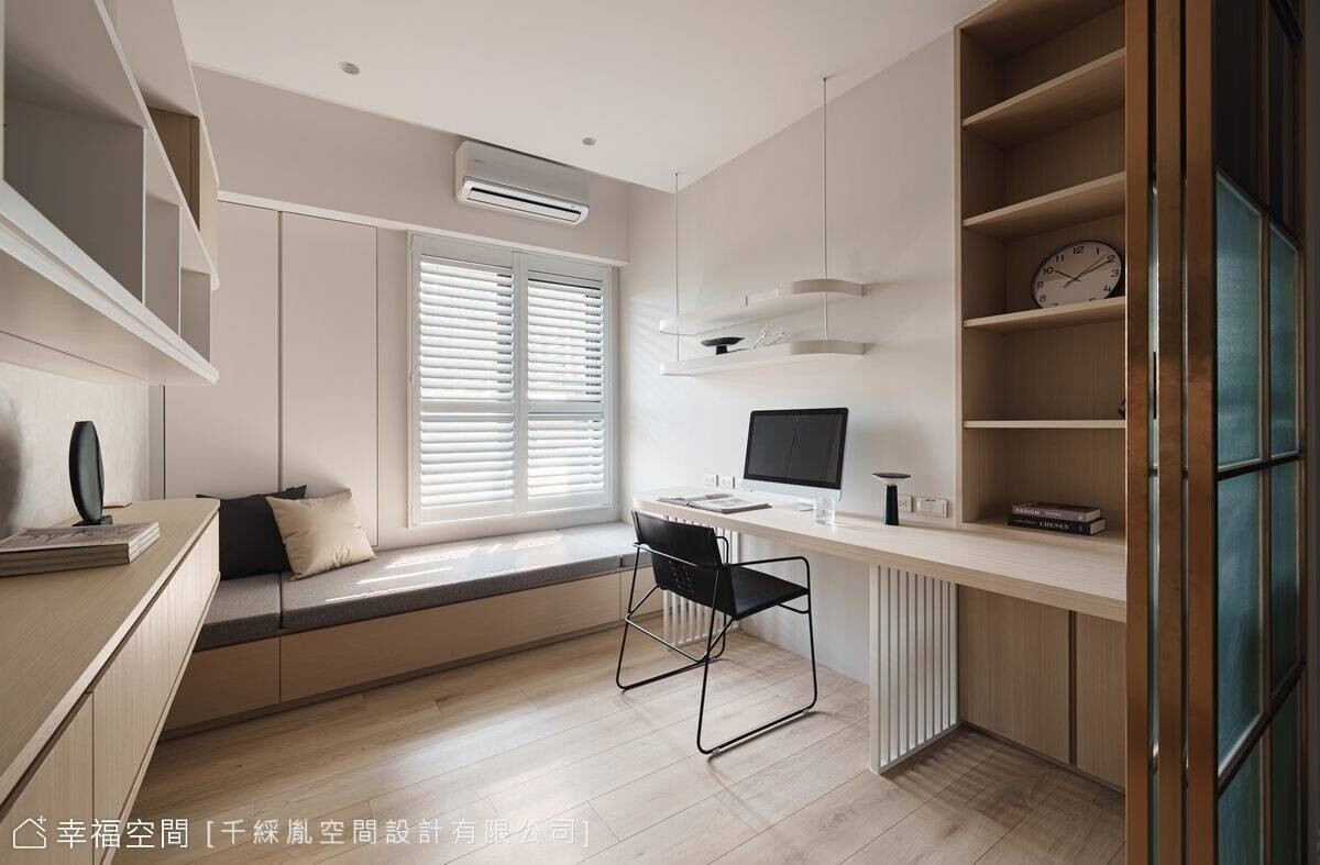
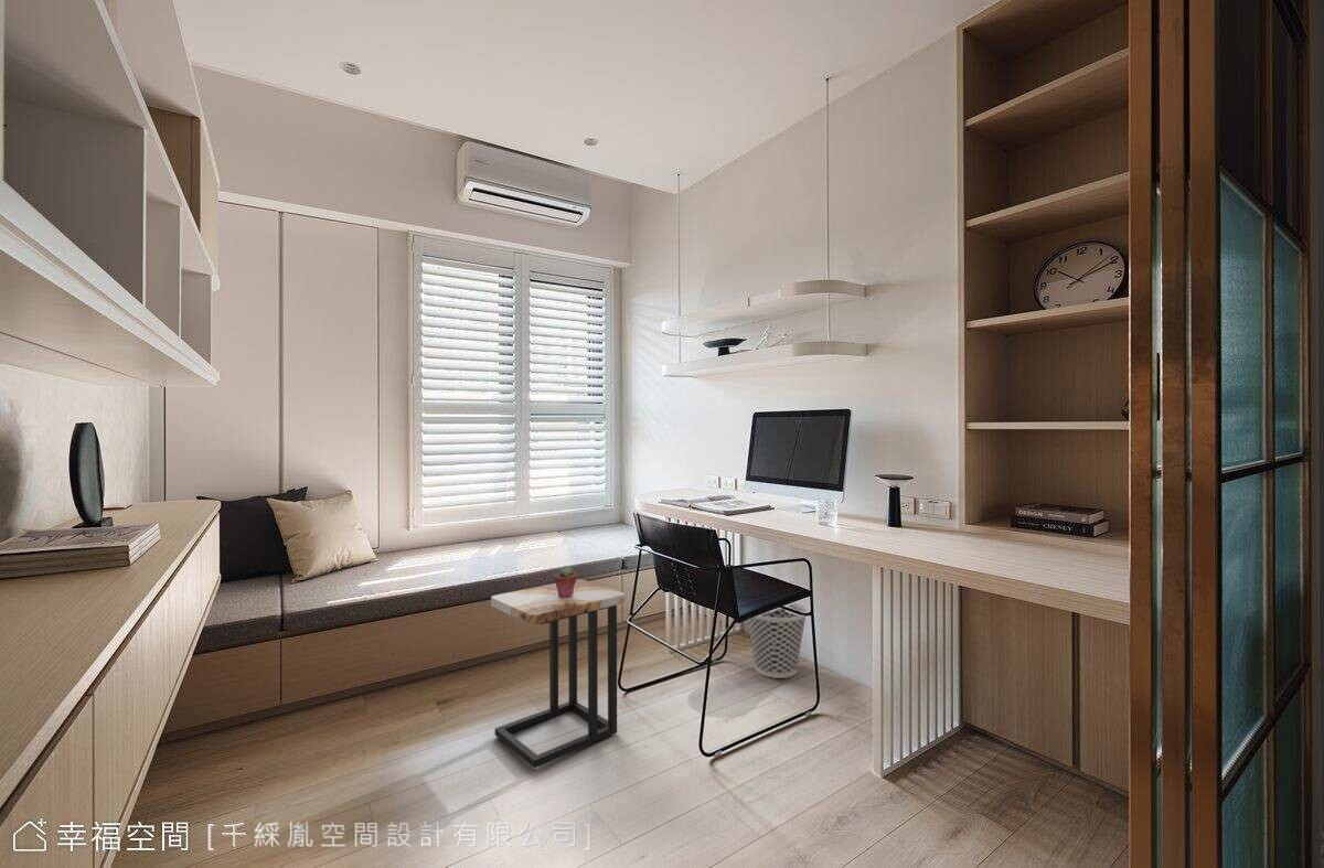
+ wastebasket (776, 639)
+ side table (557, 664)
+ potted succulent (565, 580)
